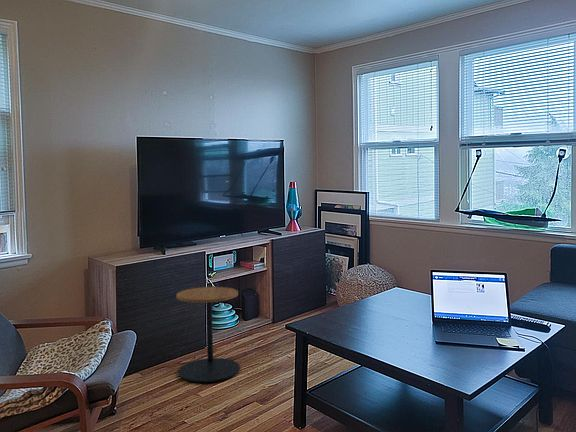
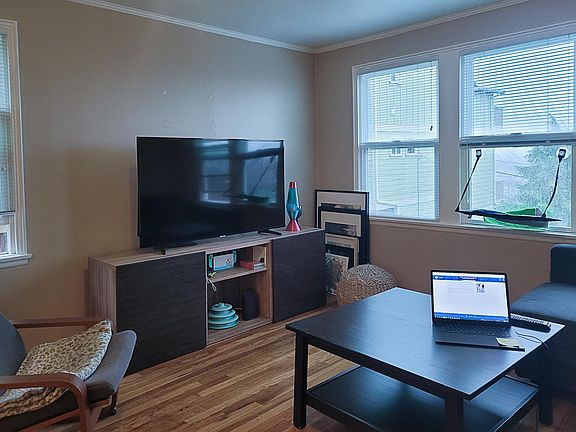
- side table (208, 331)
